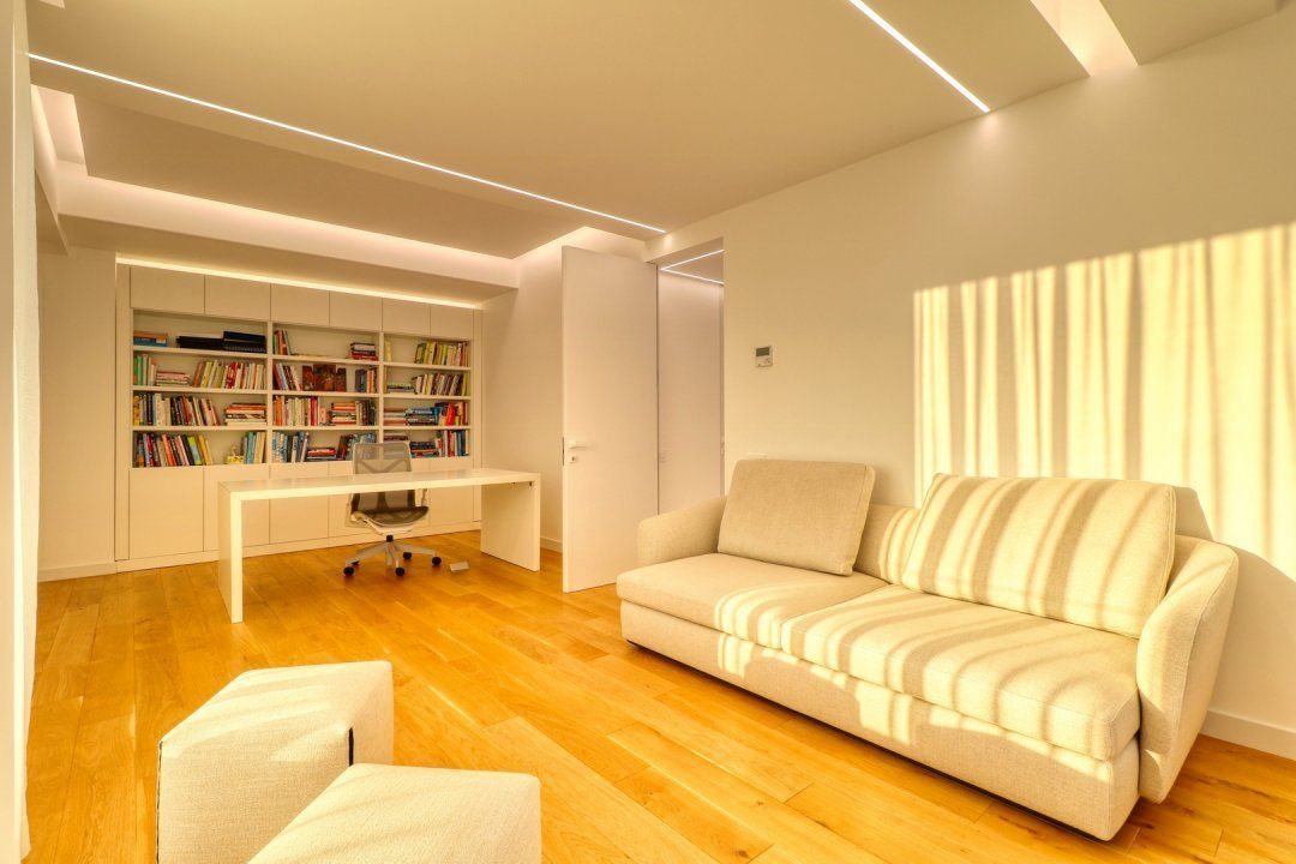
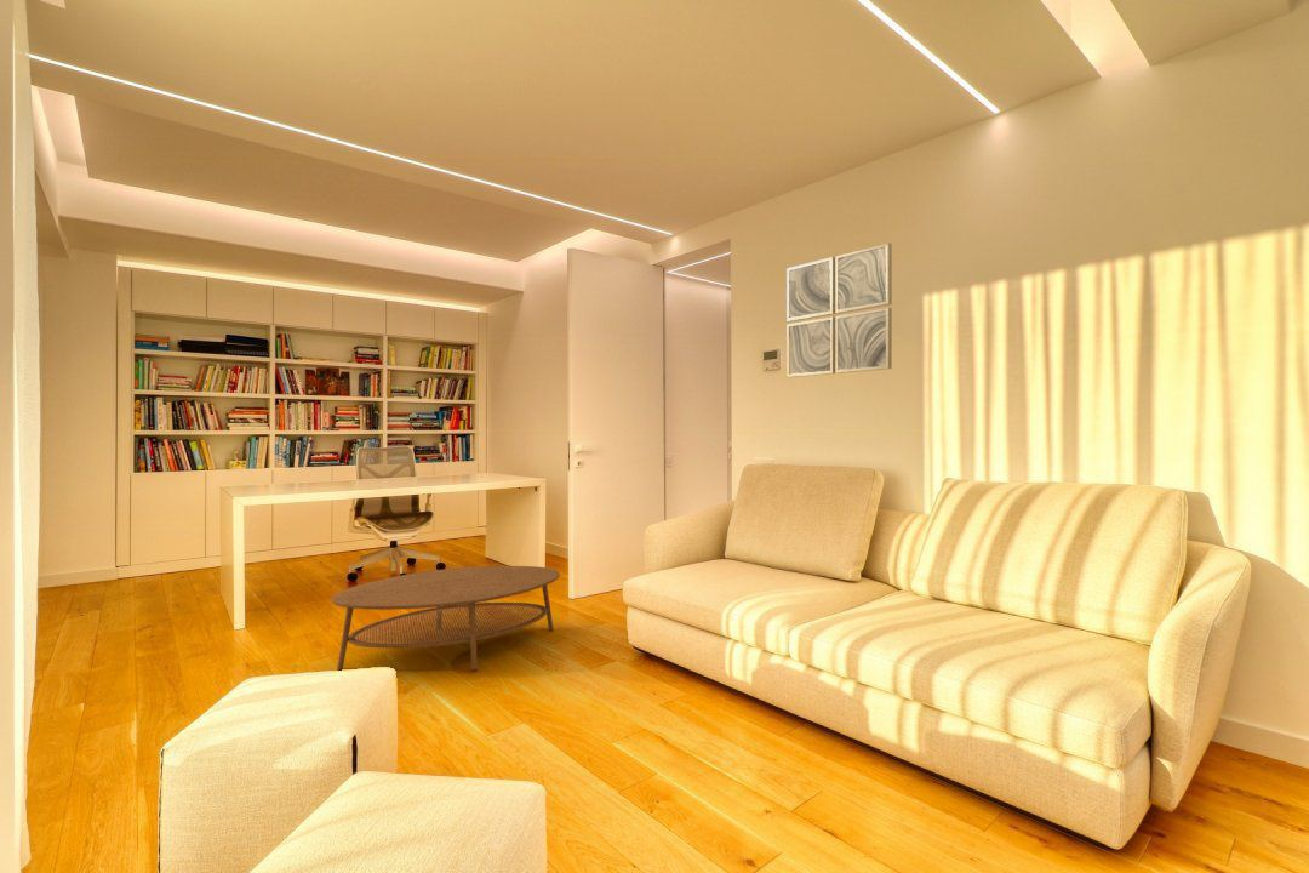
+ wall art (835, 313)
+ coffee table (455, 616)
